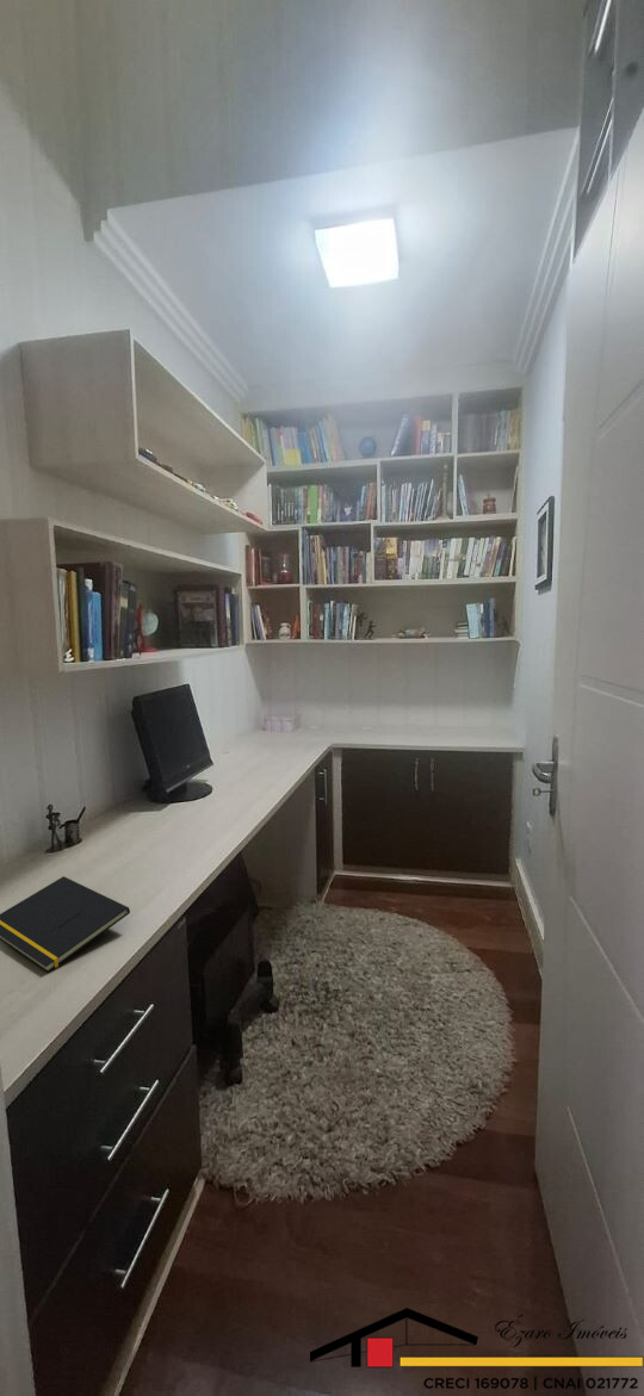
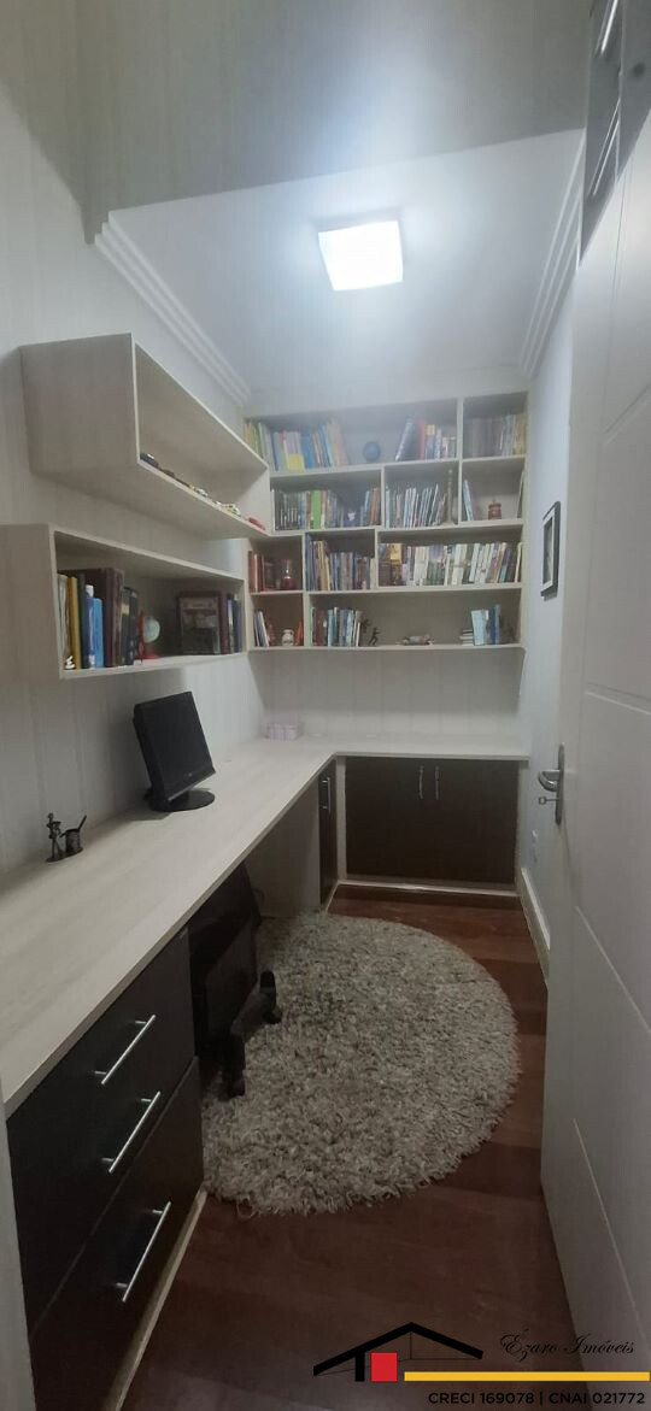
- notepad (56, 918)
